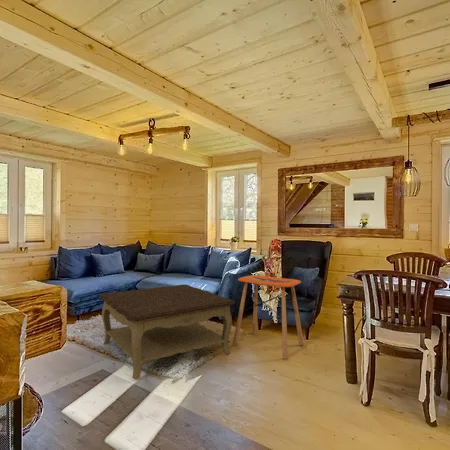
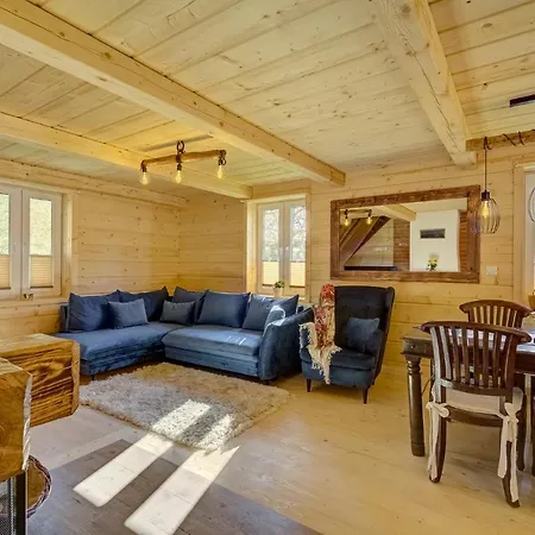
- coffee table (164, 322)
- side table (270, 308)
